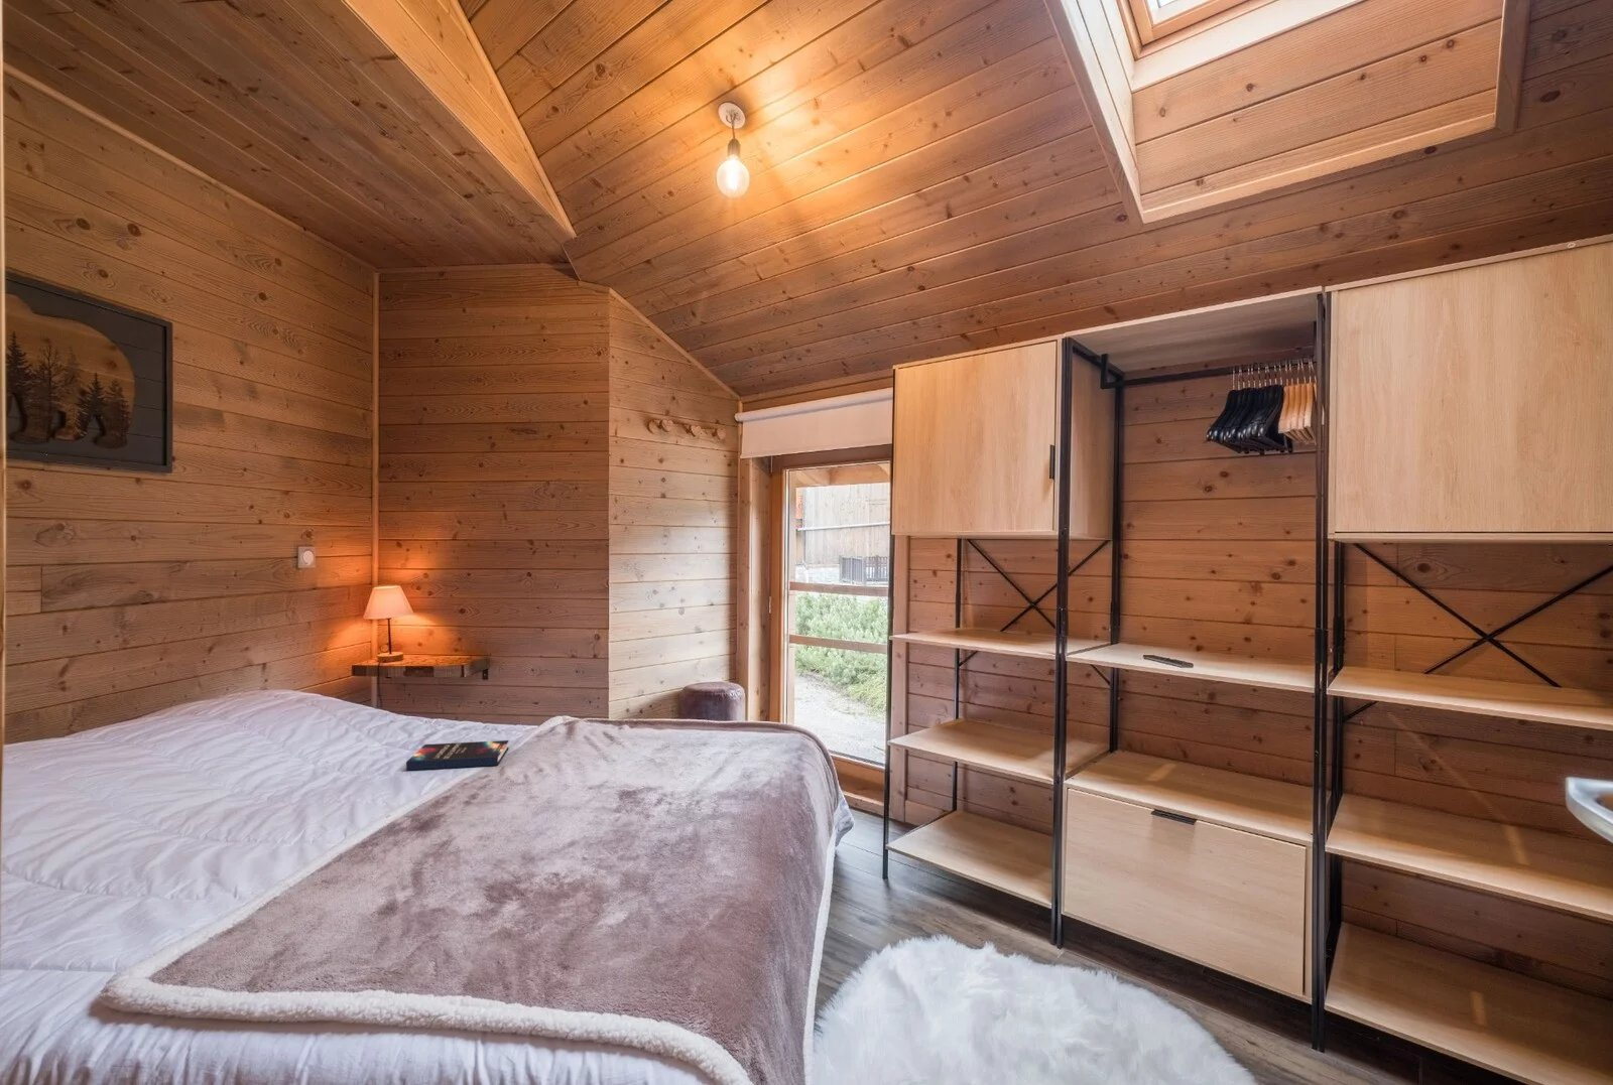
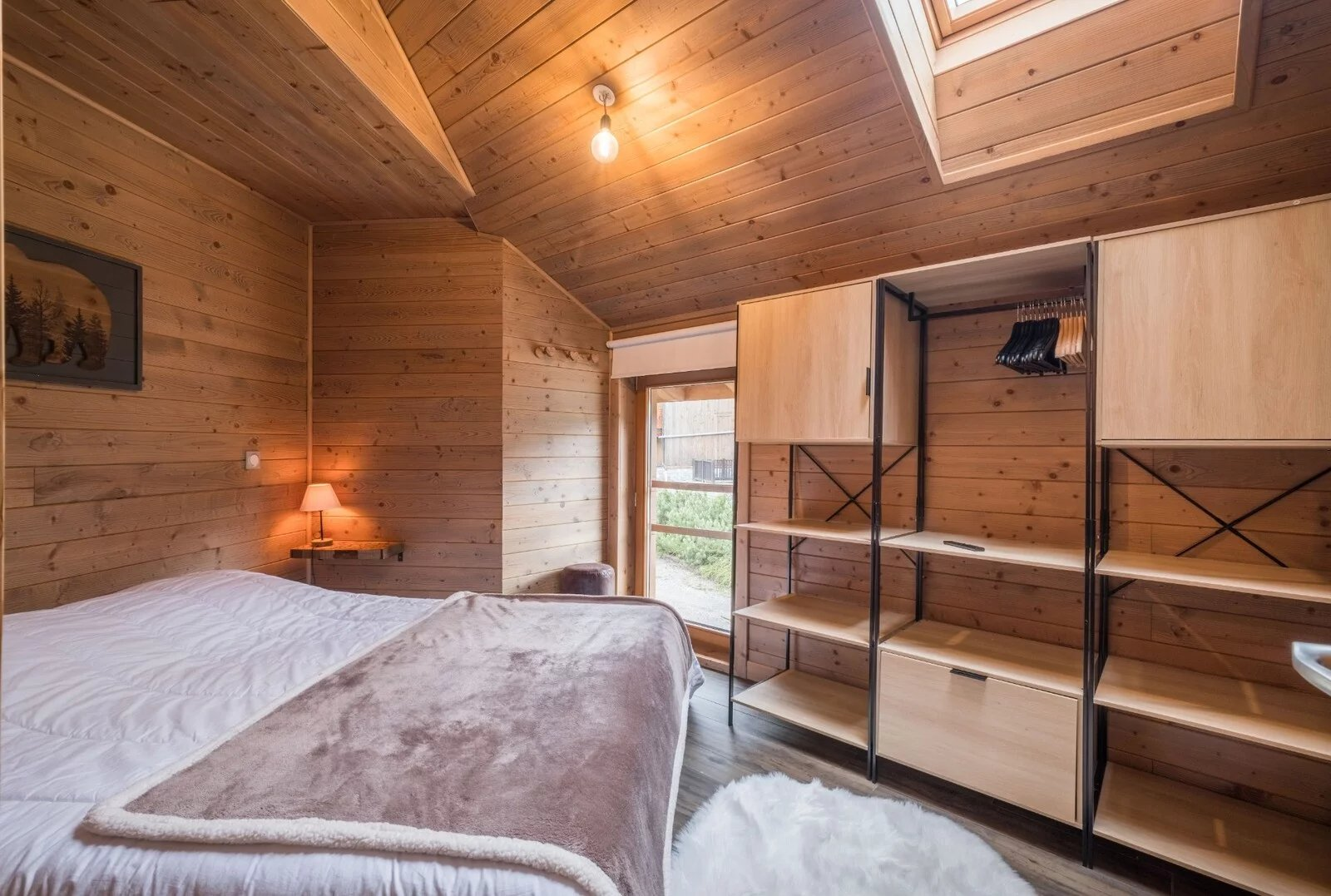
- hardback book (459, 753)
